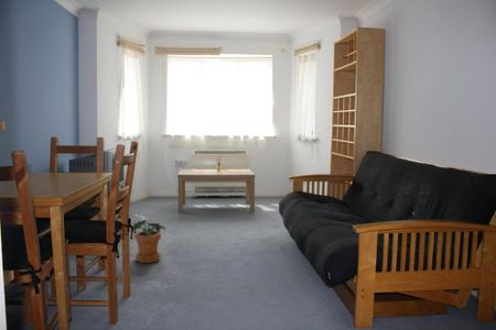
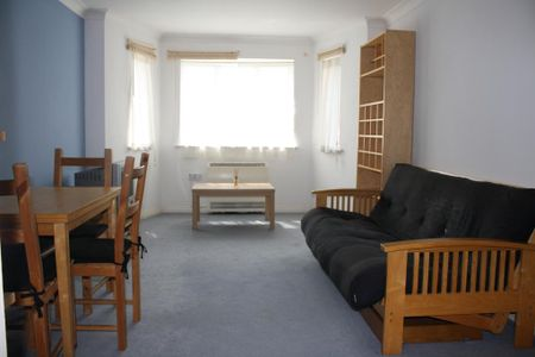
- potted plant (151, 240)
